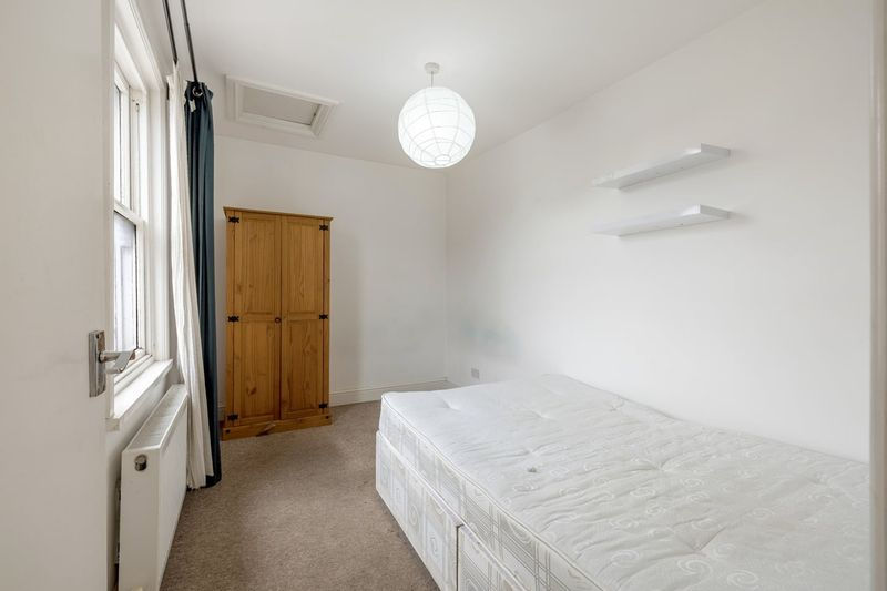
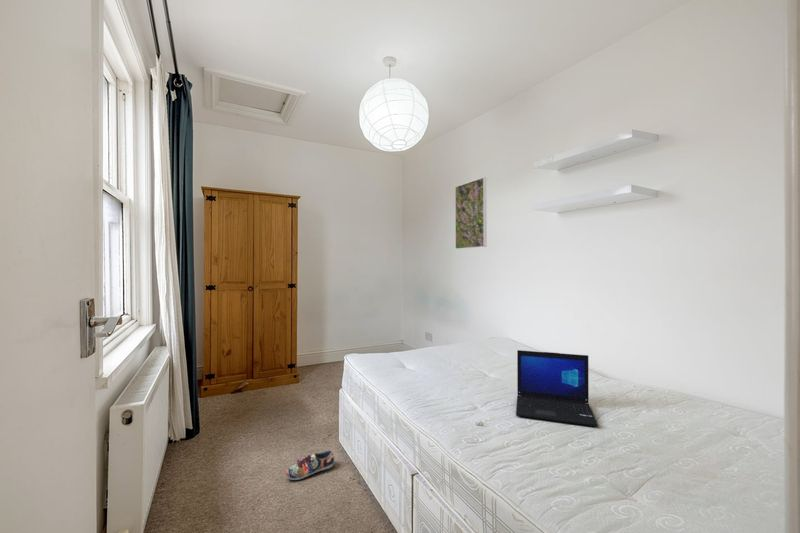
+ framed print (469, 215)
+ laptop (553, 384)
+ shoe (310, 463)
